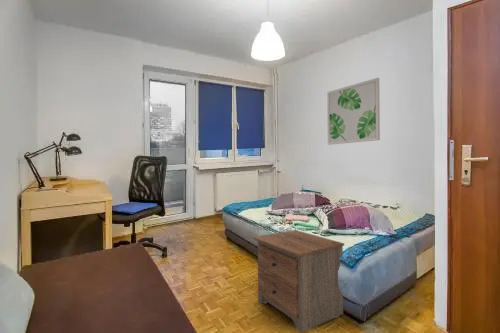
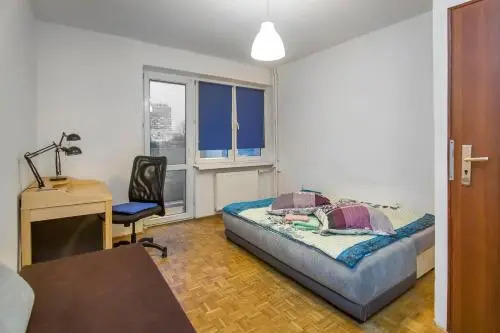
- nightstand (296, 274)
- wall art (351, 114)
